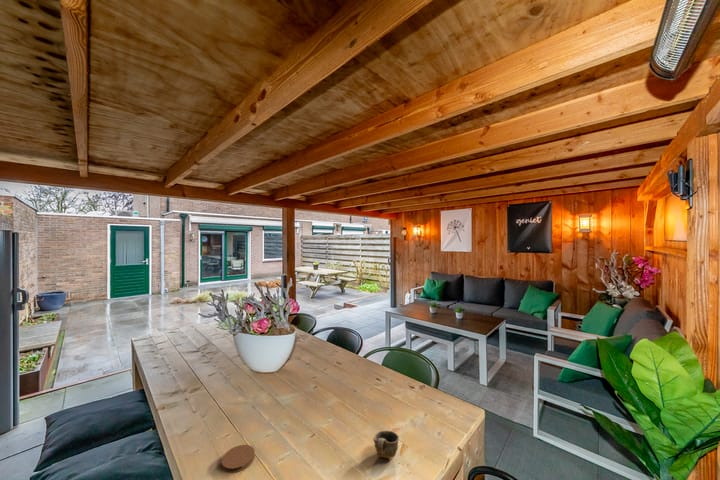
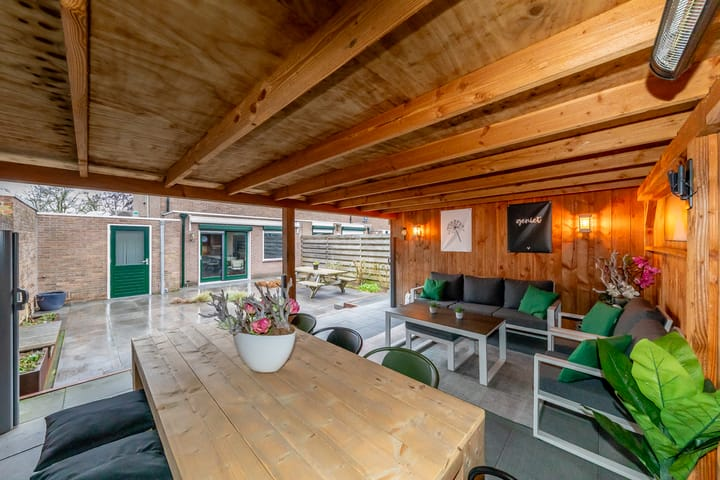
- coaster (238, 457)
- cup (384, 442)
